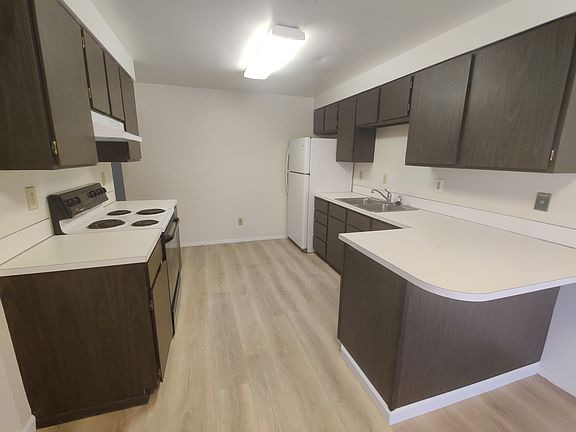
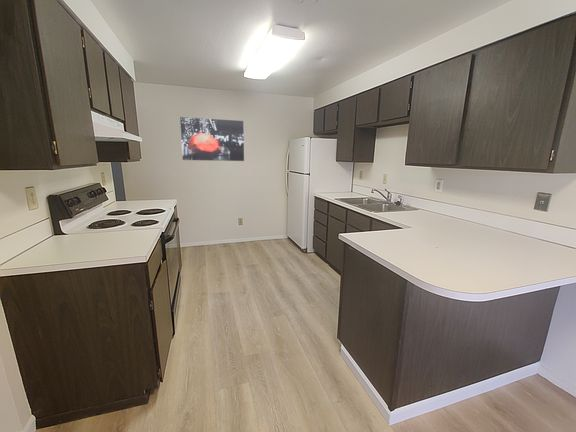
+ wall art (213, 140)
